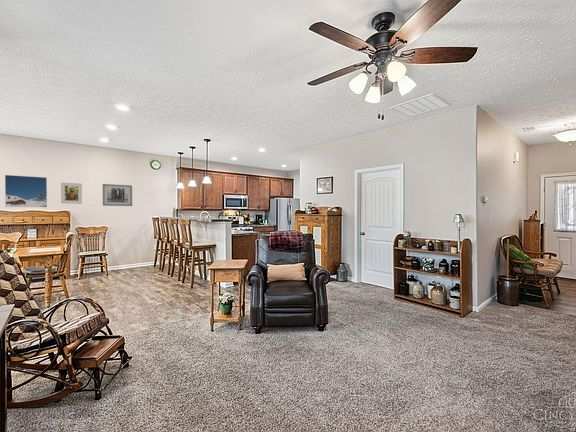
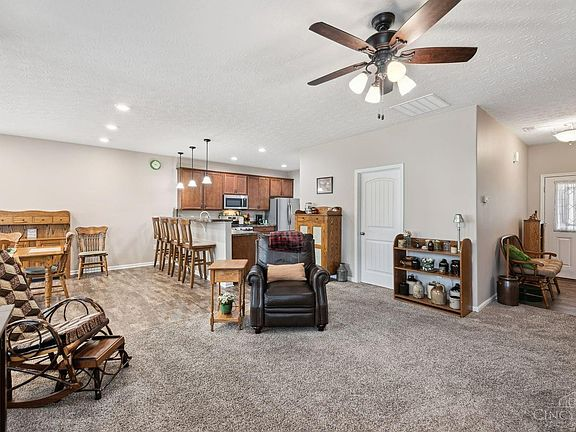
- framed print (26, 191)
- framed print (71, 193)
- wall art (117, 195)
